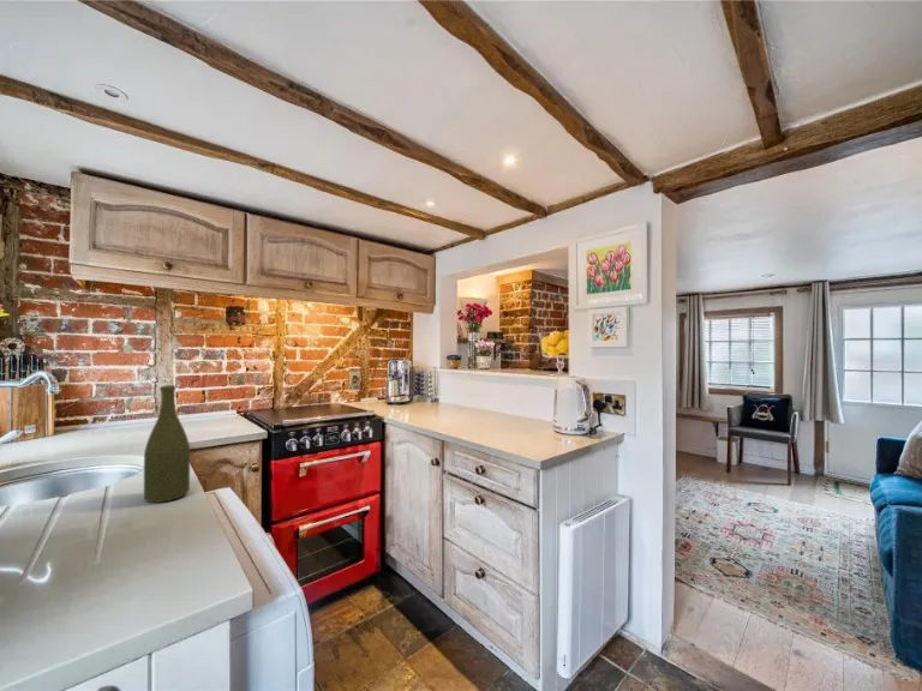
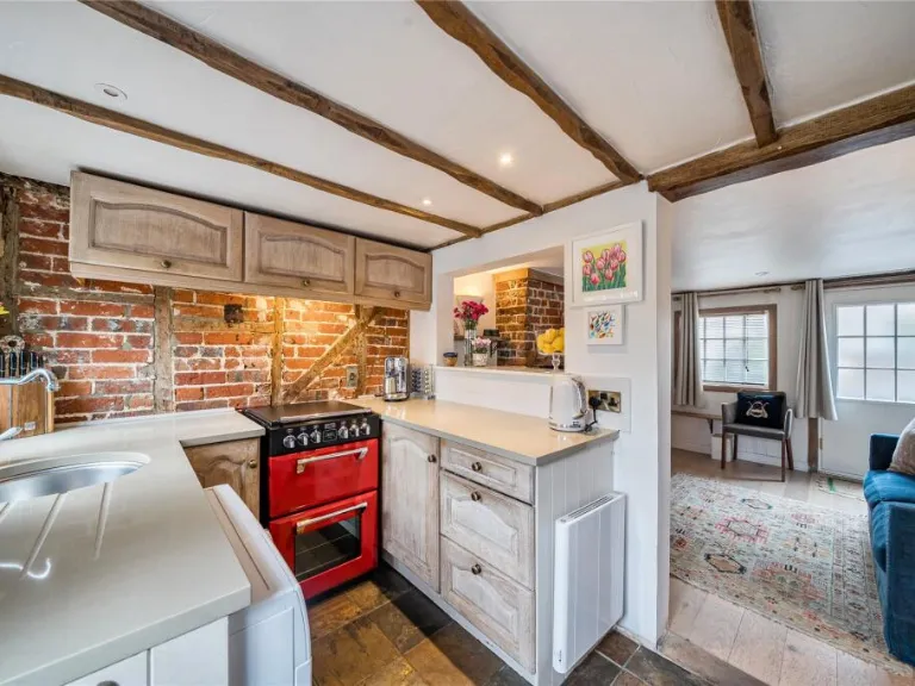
- bottle (167, 440)
